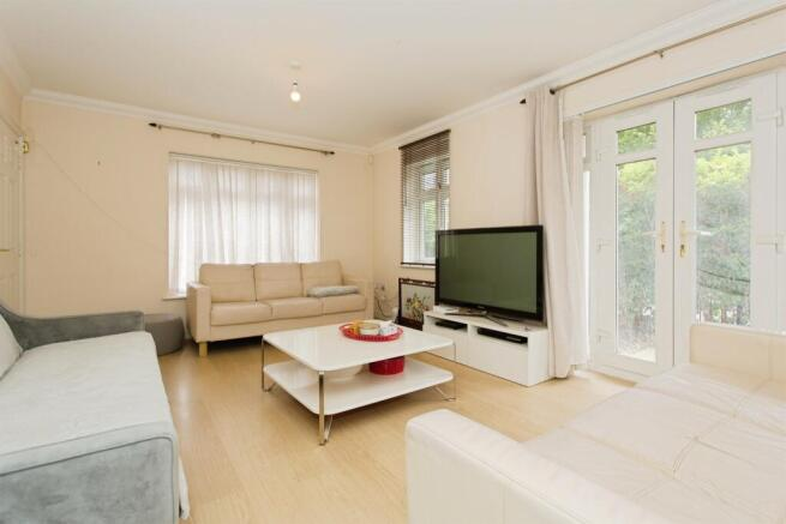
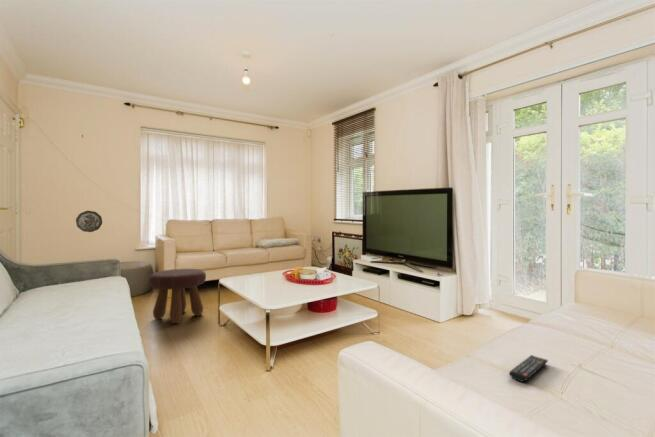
+ footstool (178, 294)
+ remote control (529, 367)
+ decorative plate (89, 221)
